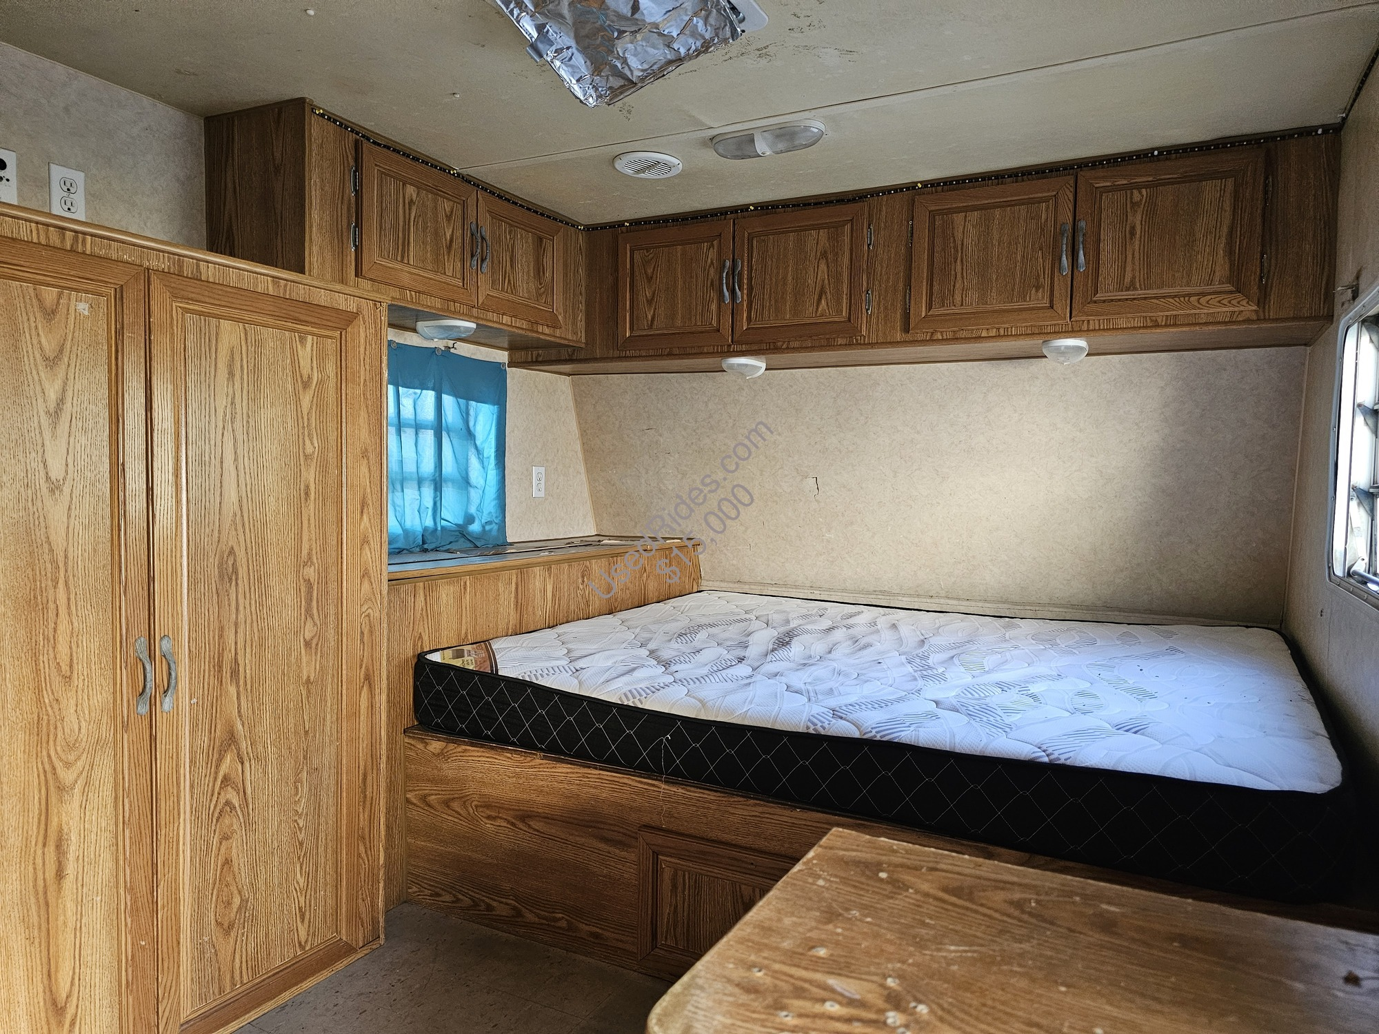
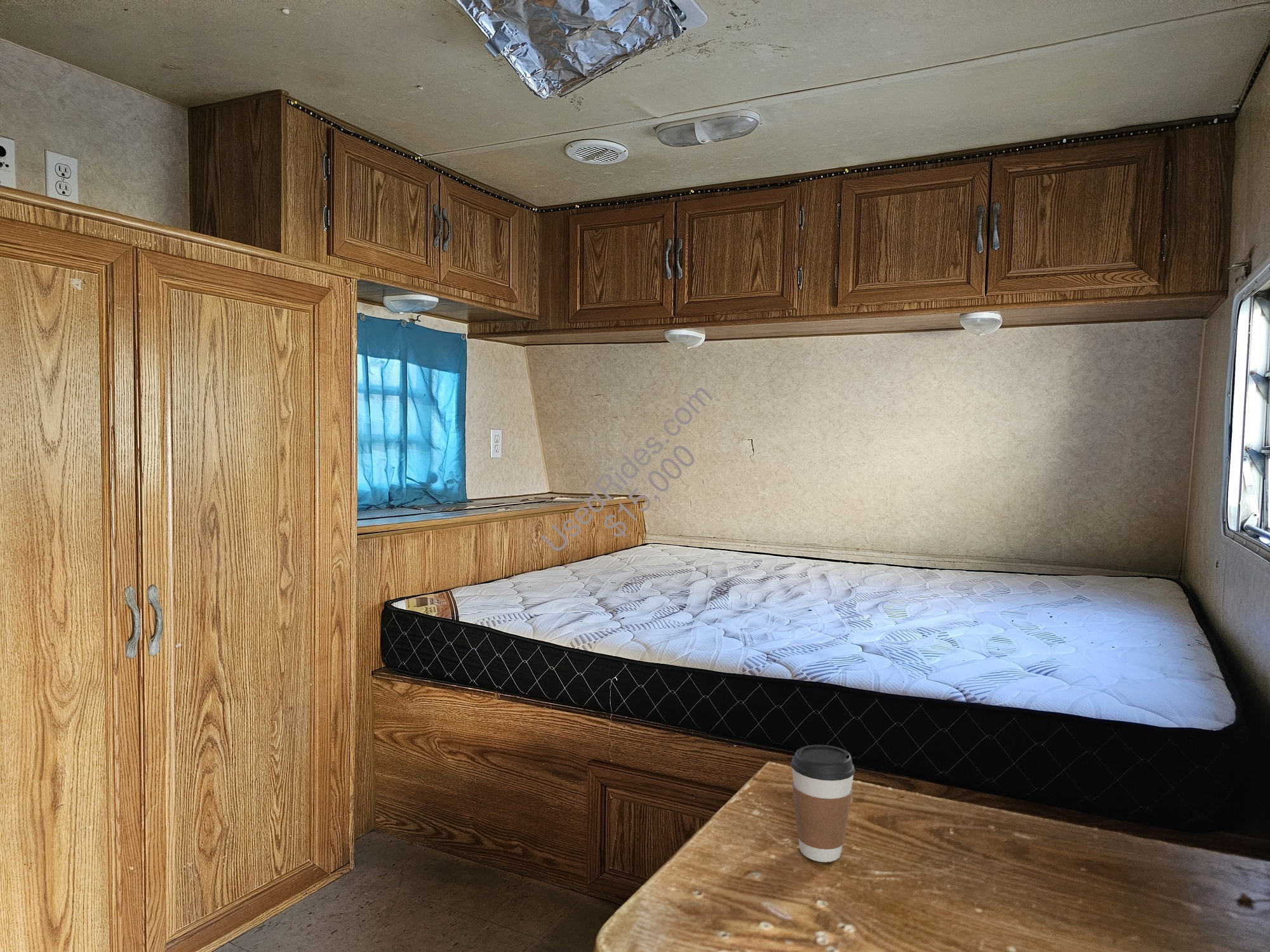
+ coffee cup (821, 802)
